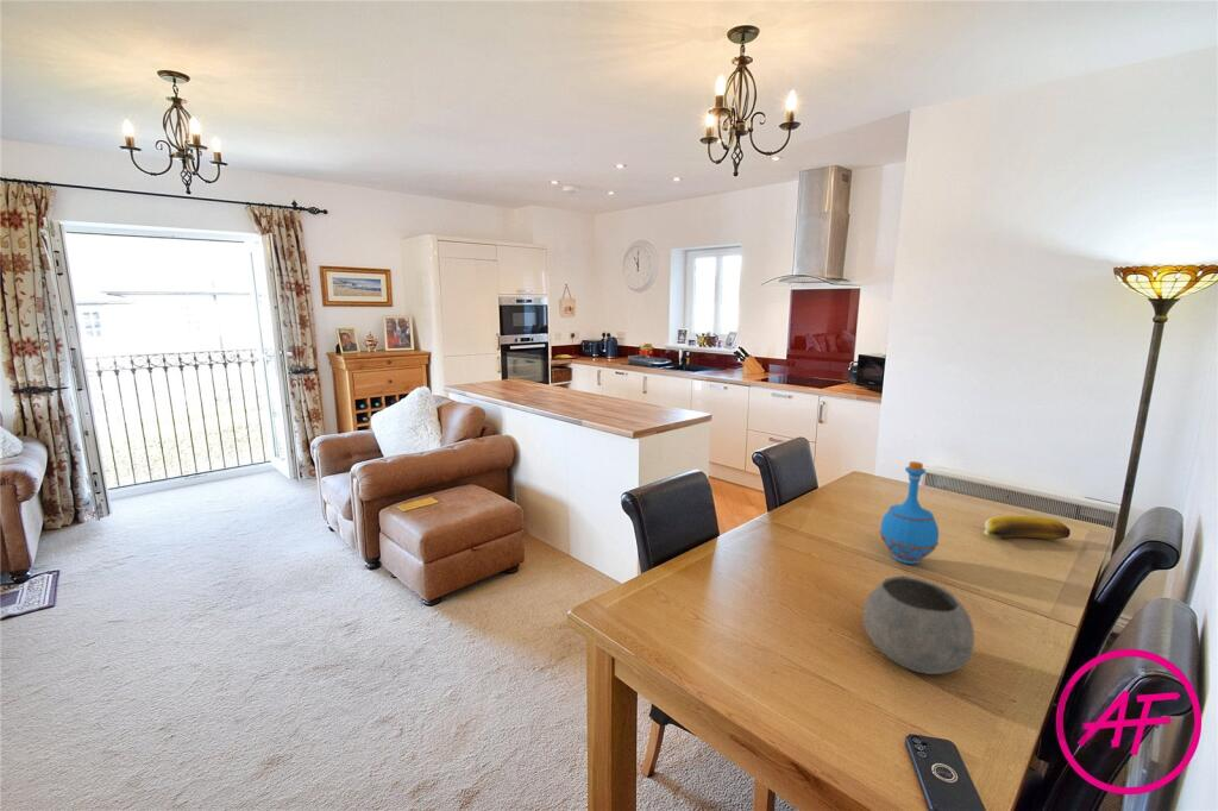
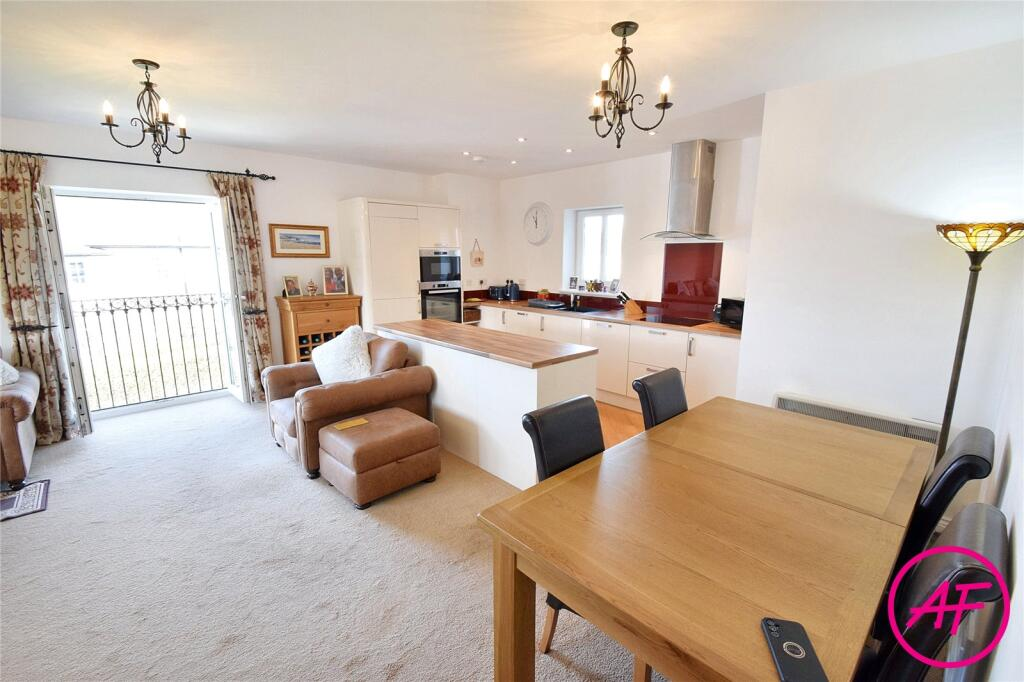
- banana (1025, 530)
- bottle (910, 511)
- bowl (916, 624)
